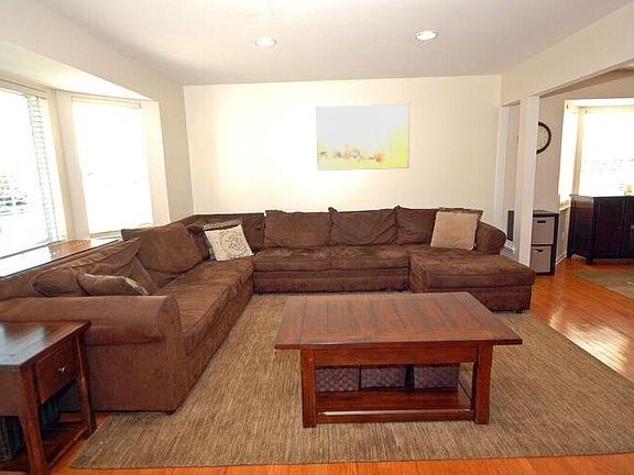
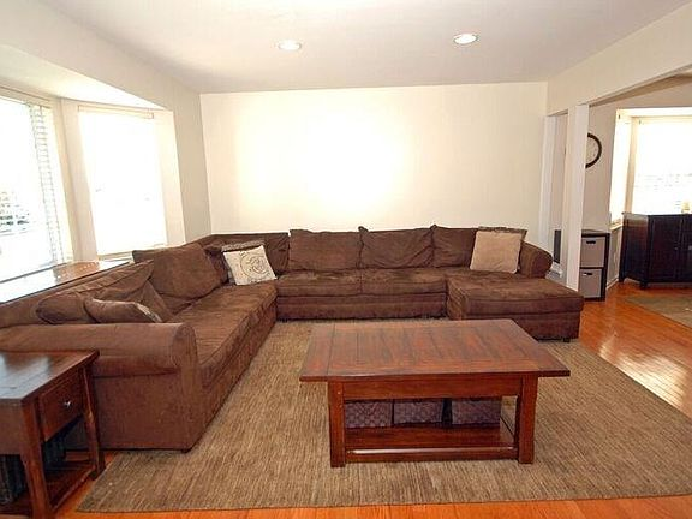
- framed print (362, 137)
